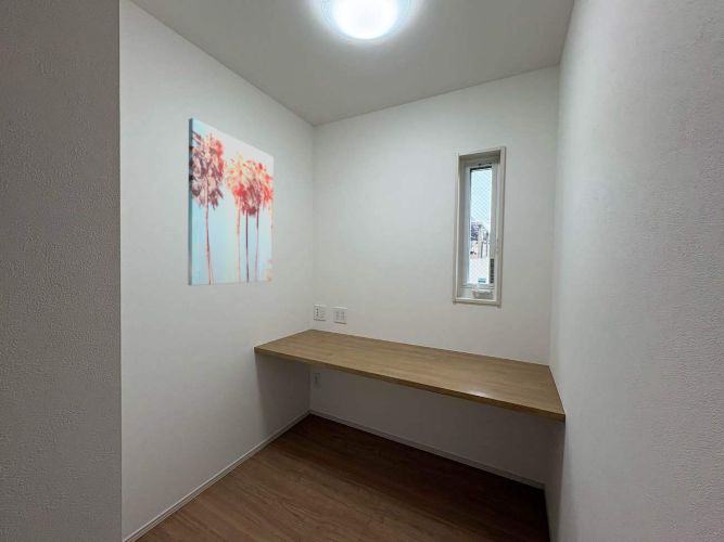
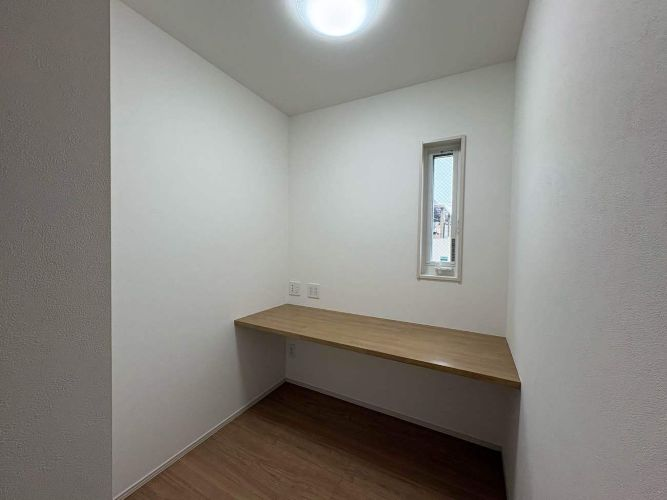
- wall art (237, 211)
